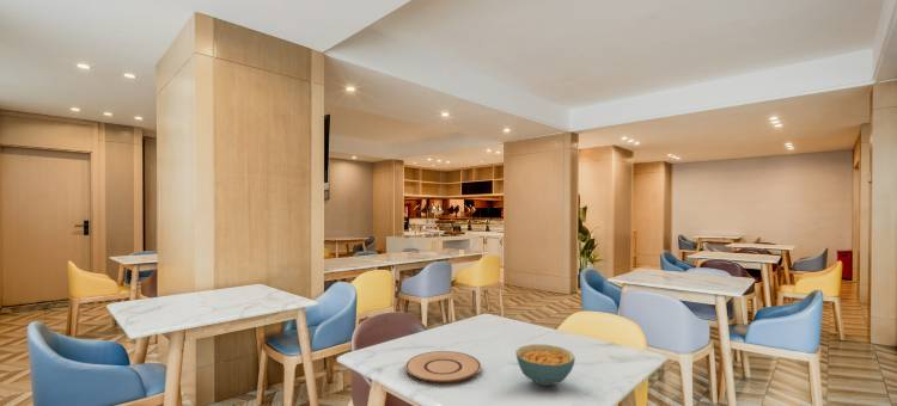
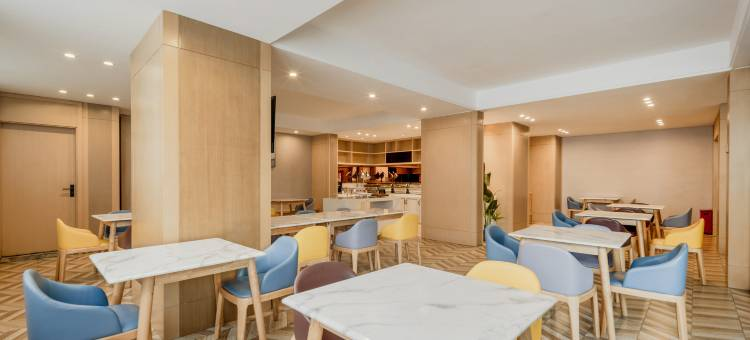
- plate (443, 367)
- cereal bowl (544, 368)
